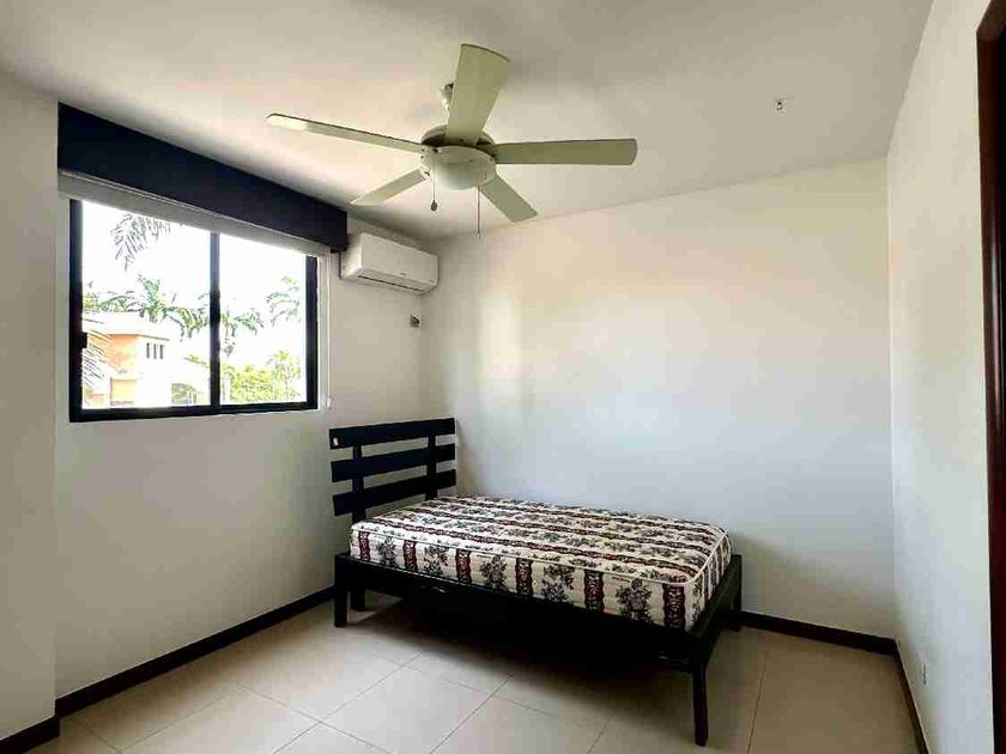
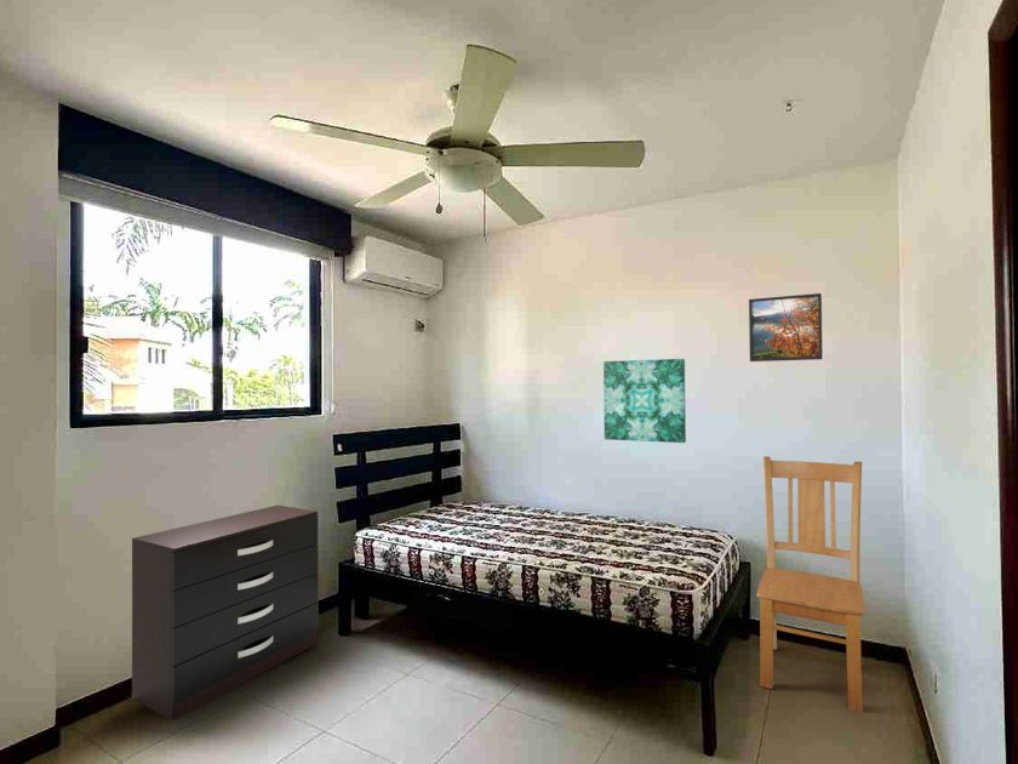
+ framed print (784, 327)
+ wall art (642, 400)
+ chair (810, 572)
+ dresser (235, 597)
